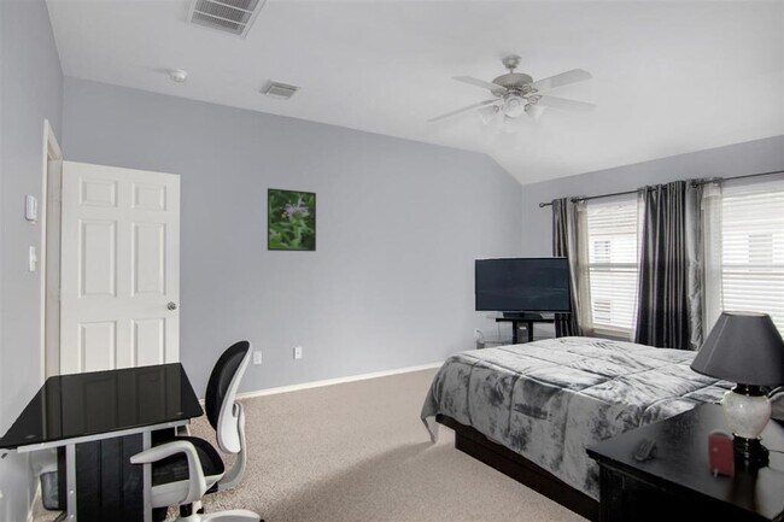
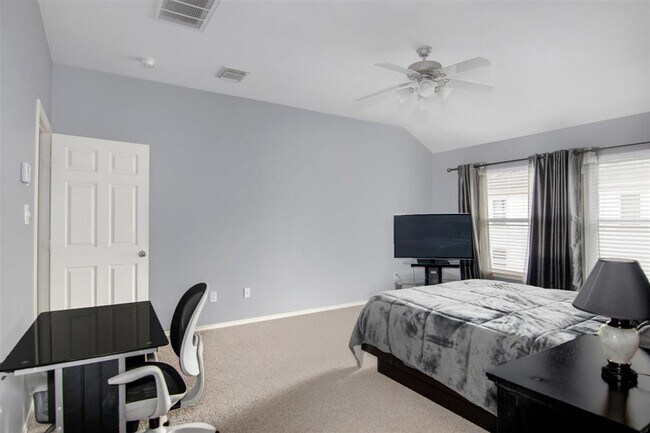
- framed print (292, 221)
- alarm clock (720, 452)
- remote control (644, 448)
